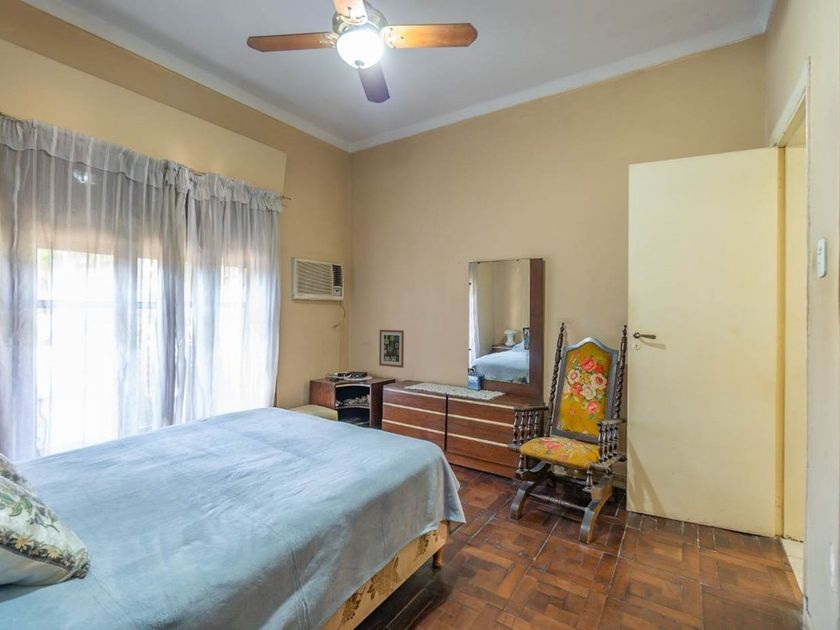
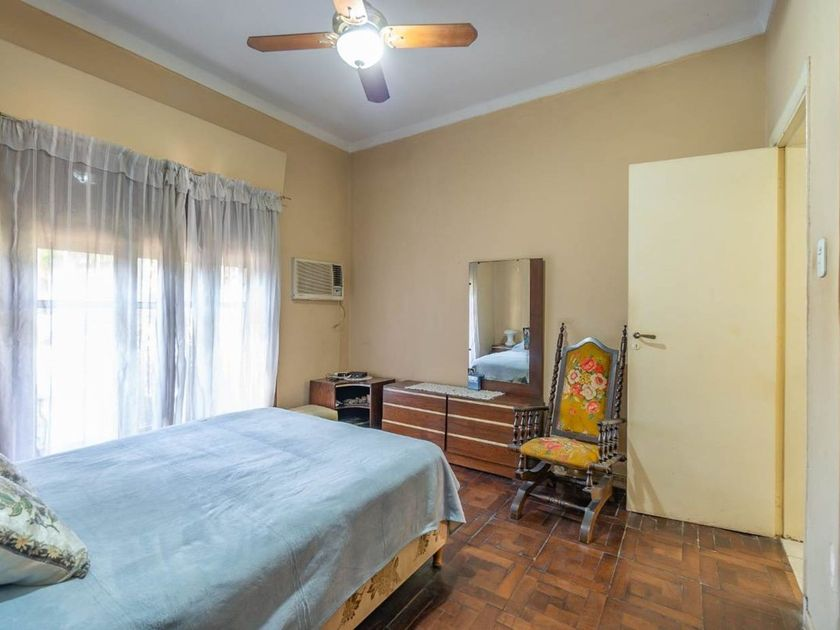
- wall art (391, 348)
